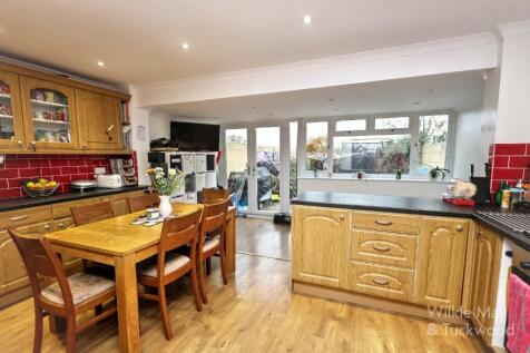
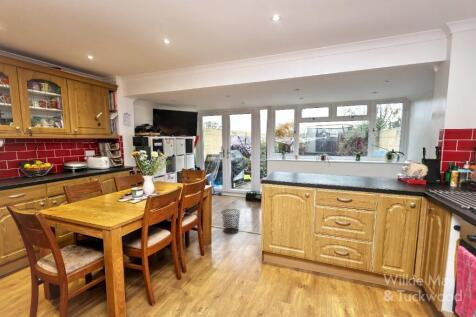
+ waste bin (230, 221)
